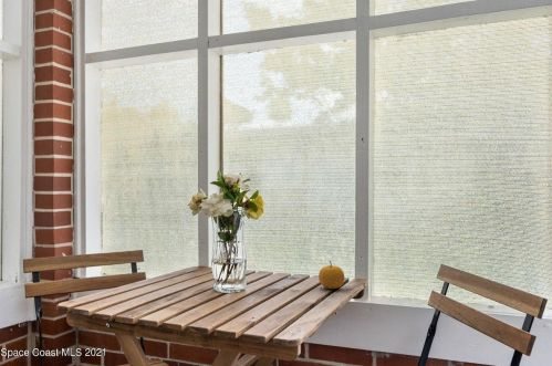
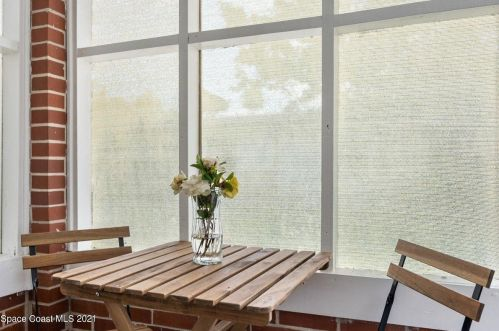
- fruit (331, 274)
